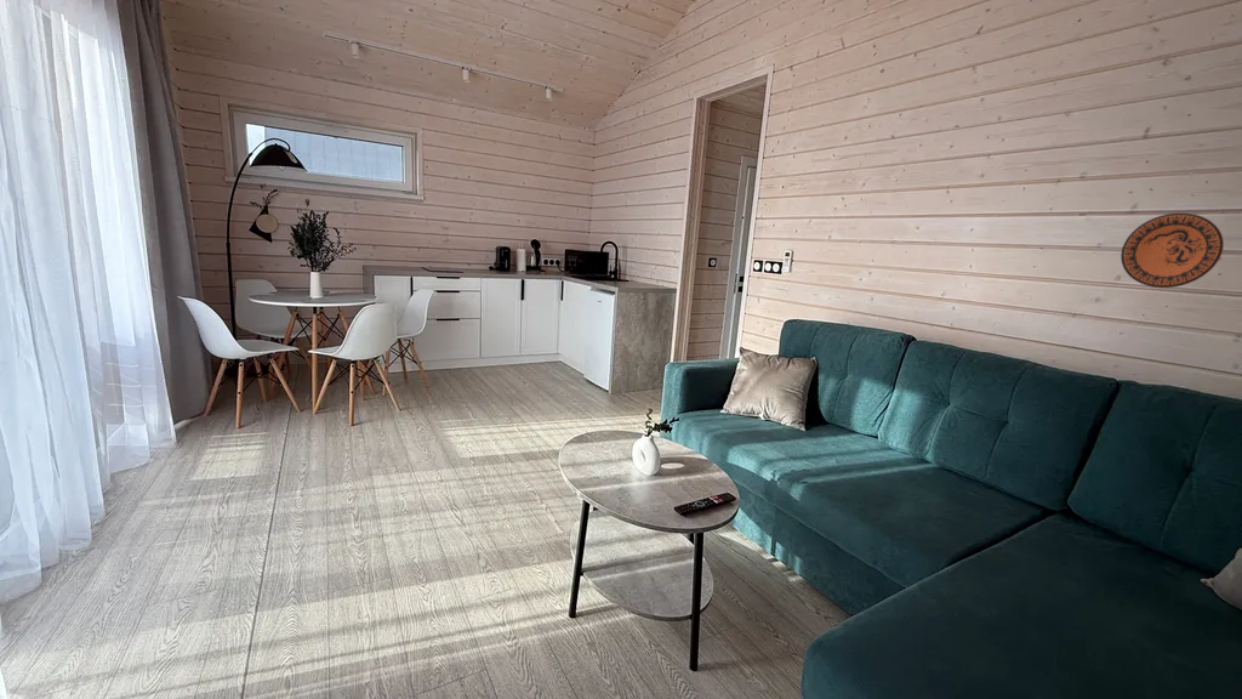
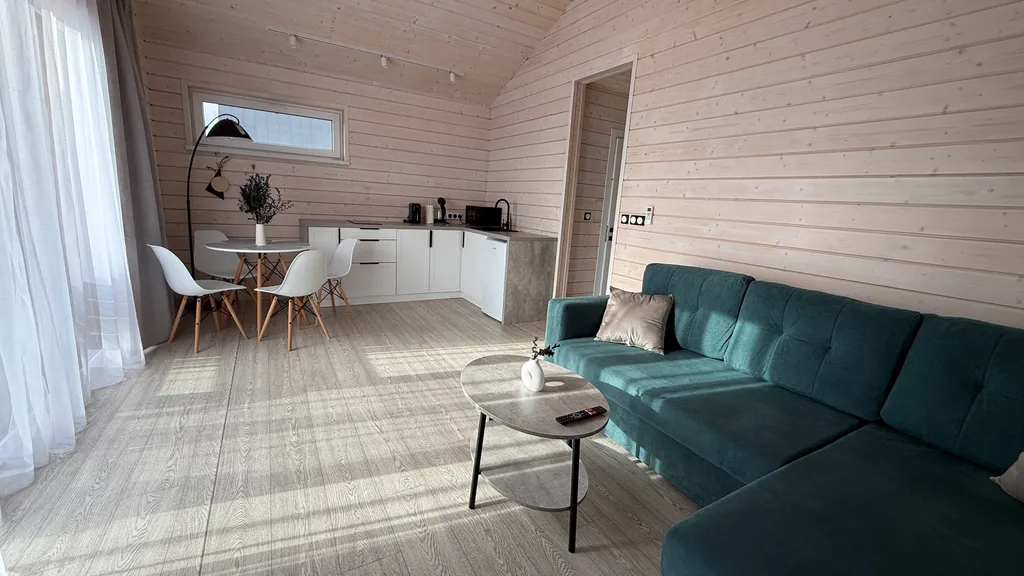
- decorative plate (1169, 250)
